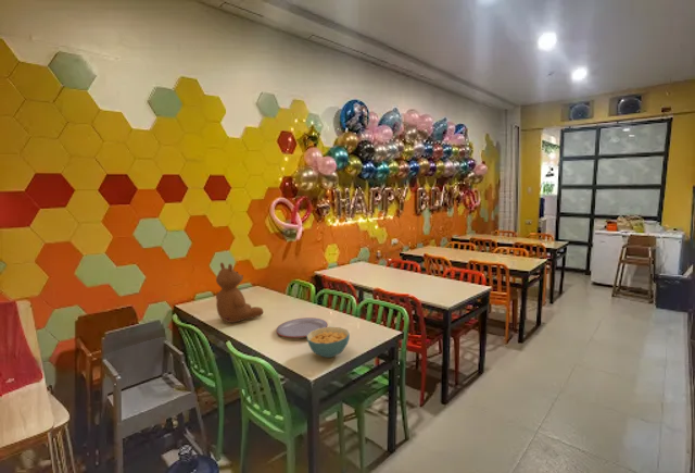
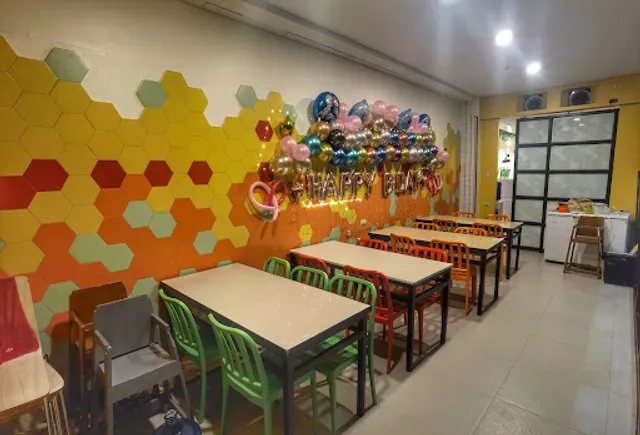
- teddy bear (237, 290)
- cereal bowl (328, 345)
- plate (302, 328)
